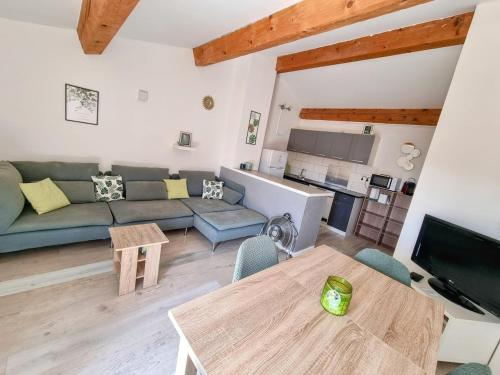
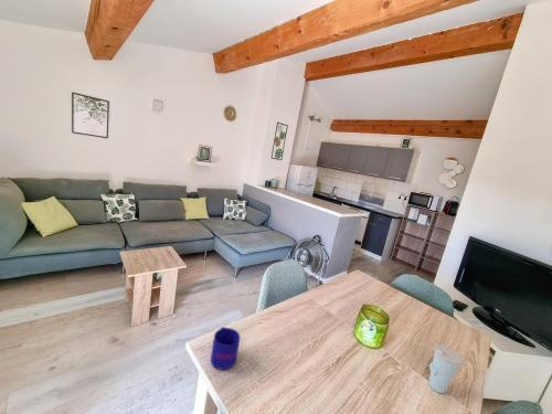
+ cup (443, 369)
+ mug (224, 343)
